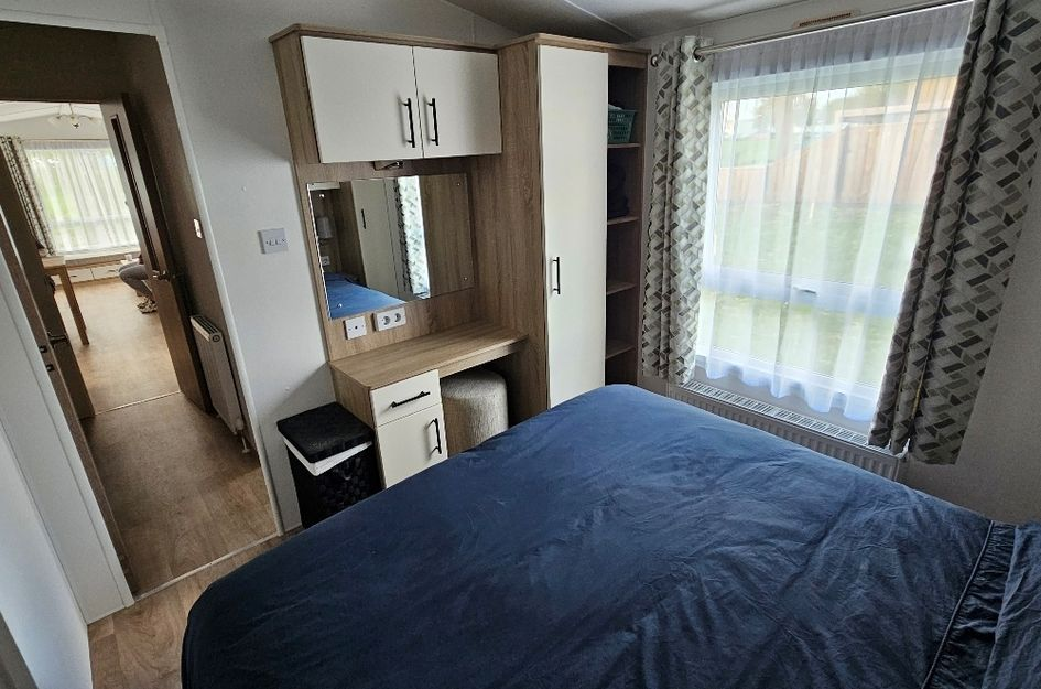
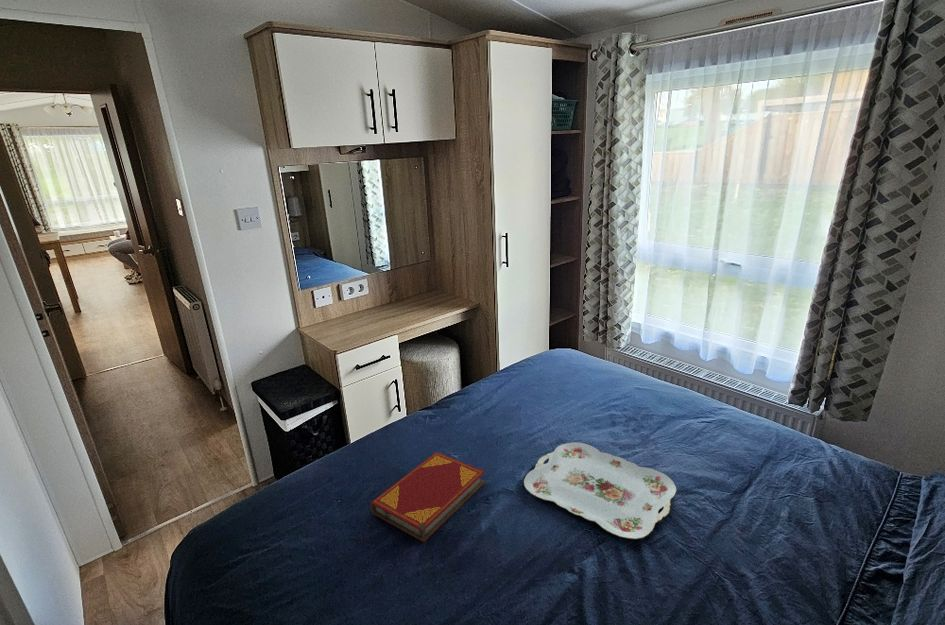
+ hardback book (430, 491)
+ serving tray (598, 485)
